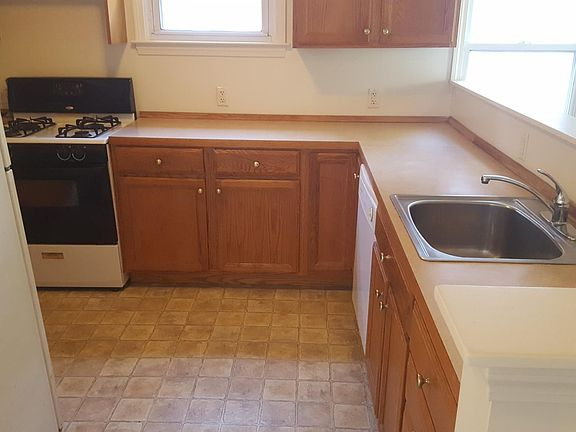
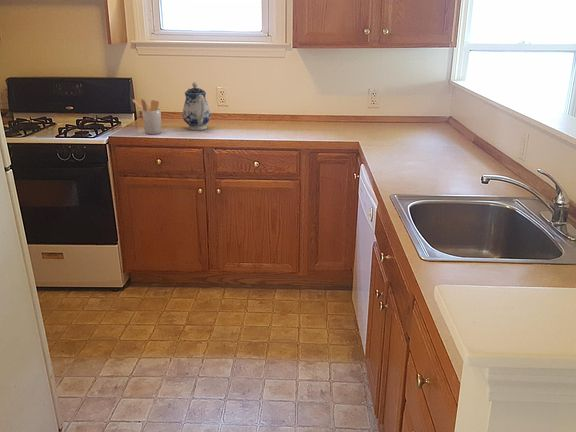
+ utensil holder (147, 115)
+ teapot (196, 105)
